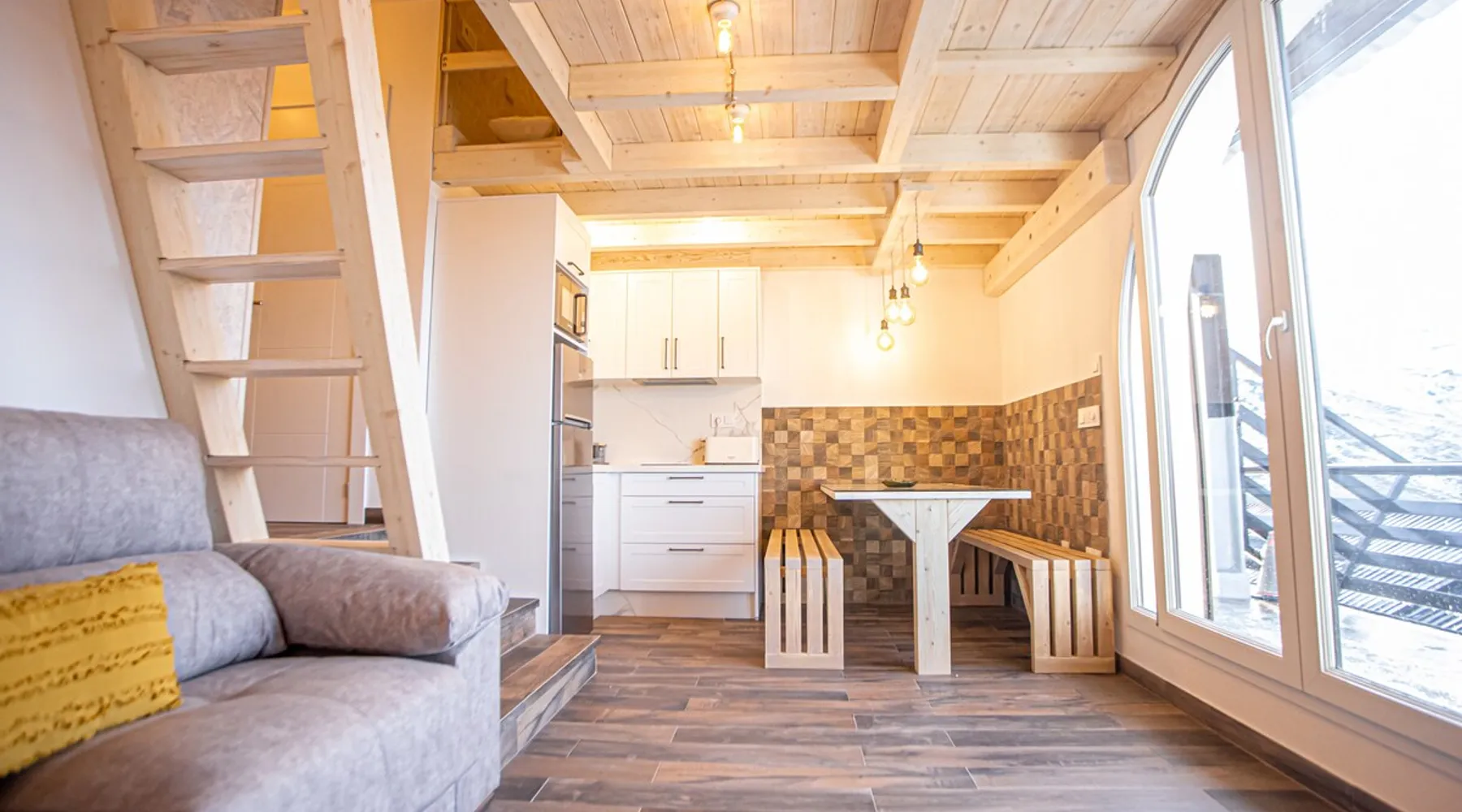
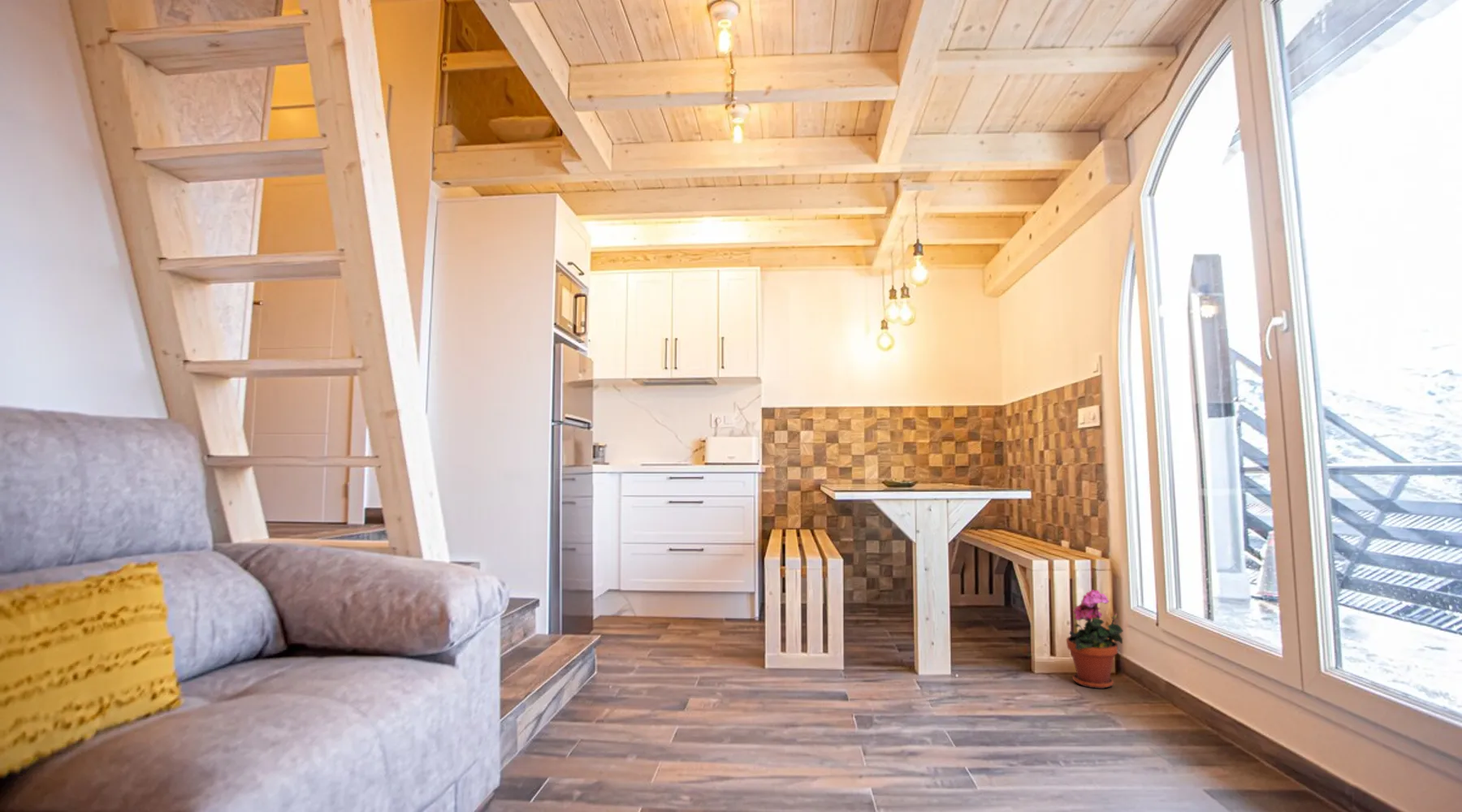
+ potted plant (1093, 636)
